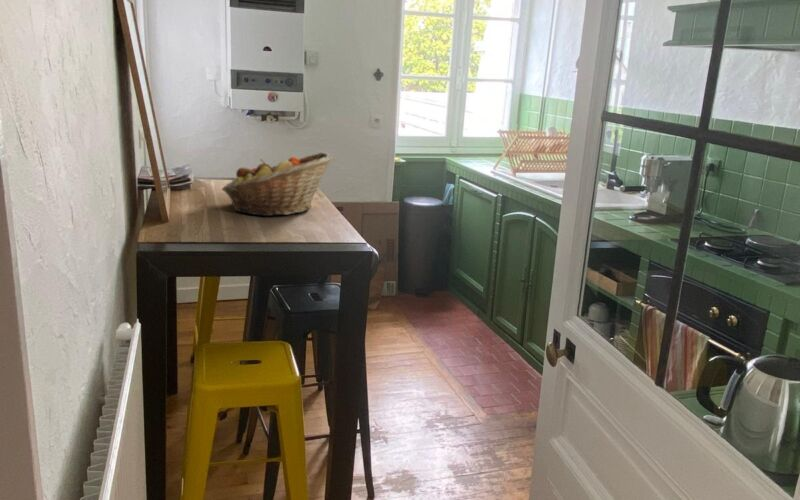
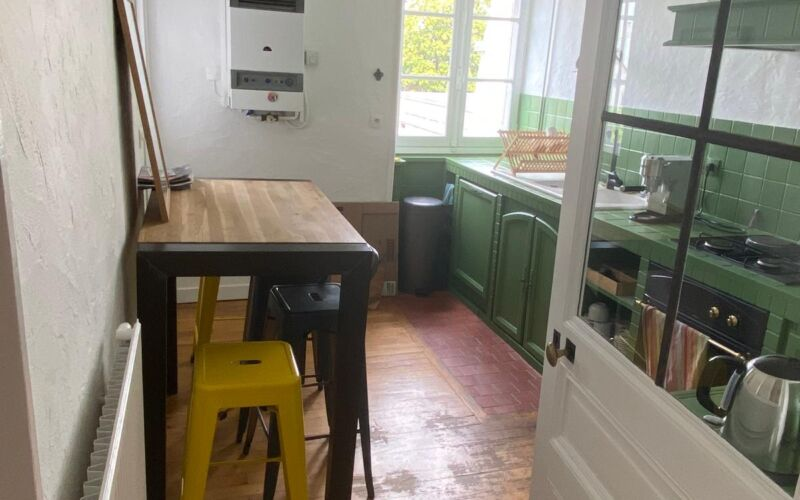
- fruit basket (278, 180)
